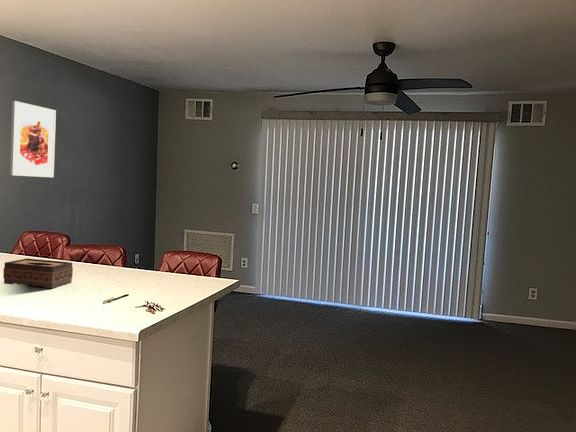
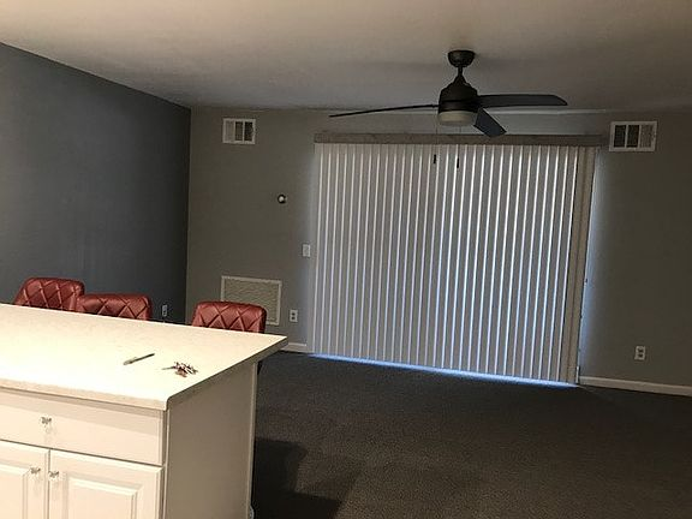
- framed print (34, 141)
- tissue box (38, 272)
